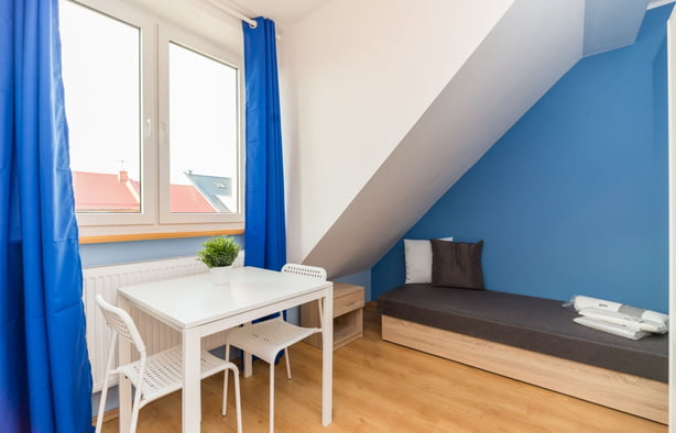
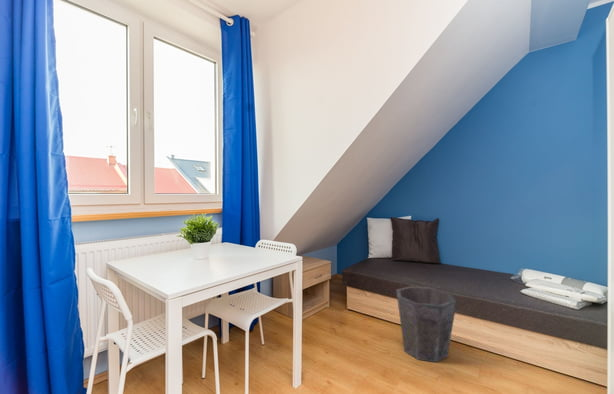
+ waste bin (424, 322)
